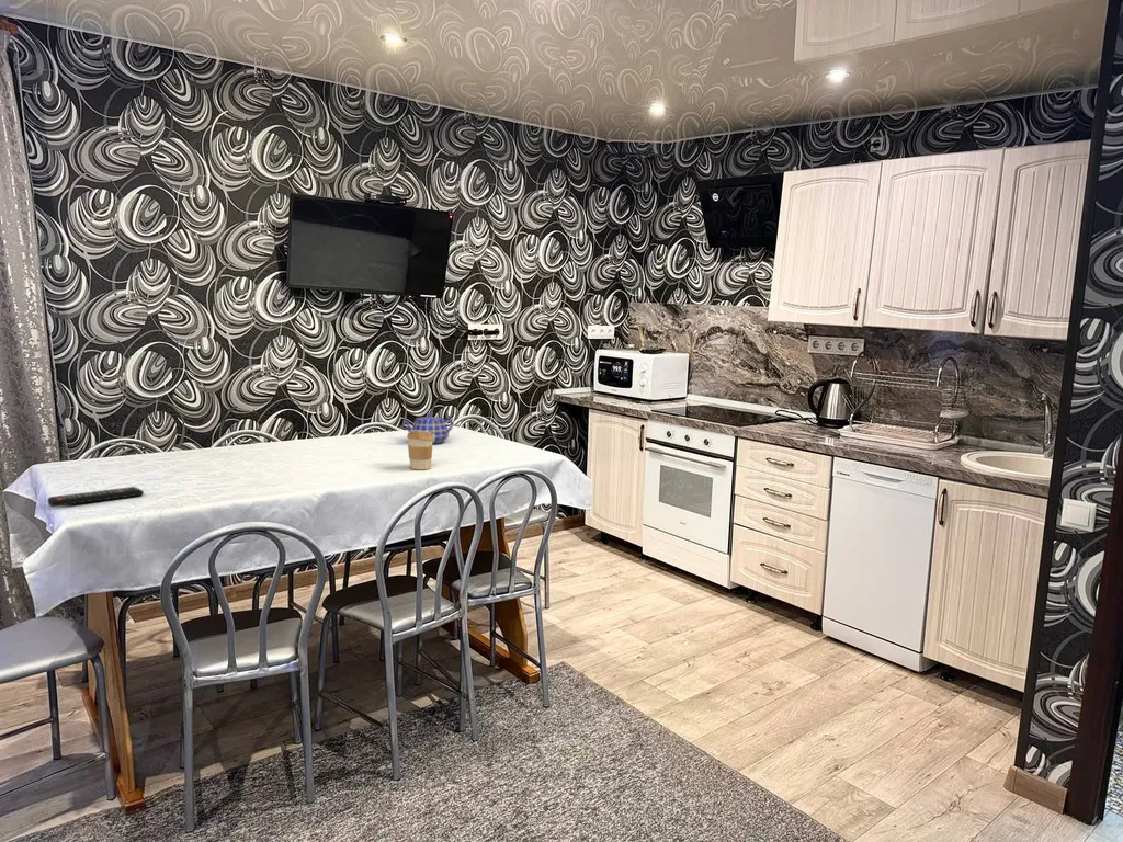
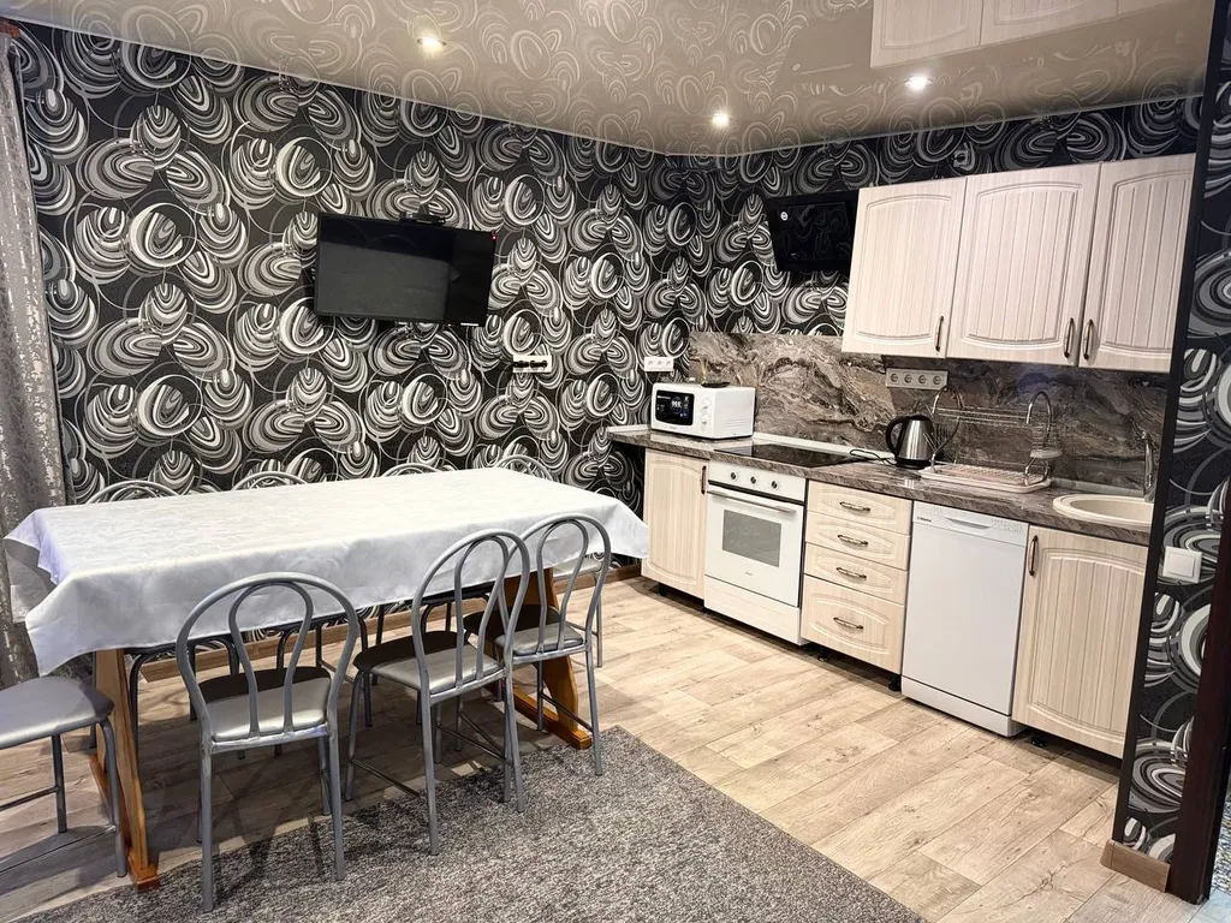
- teapot (428, 426)
- remote control (97, 496)
- coffee cup (420, 448)
